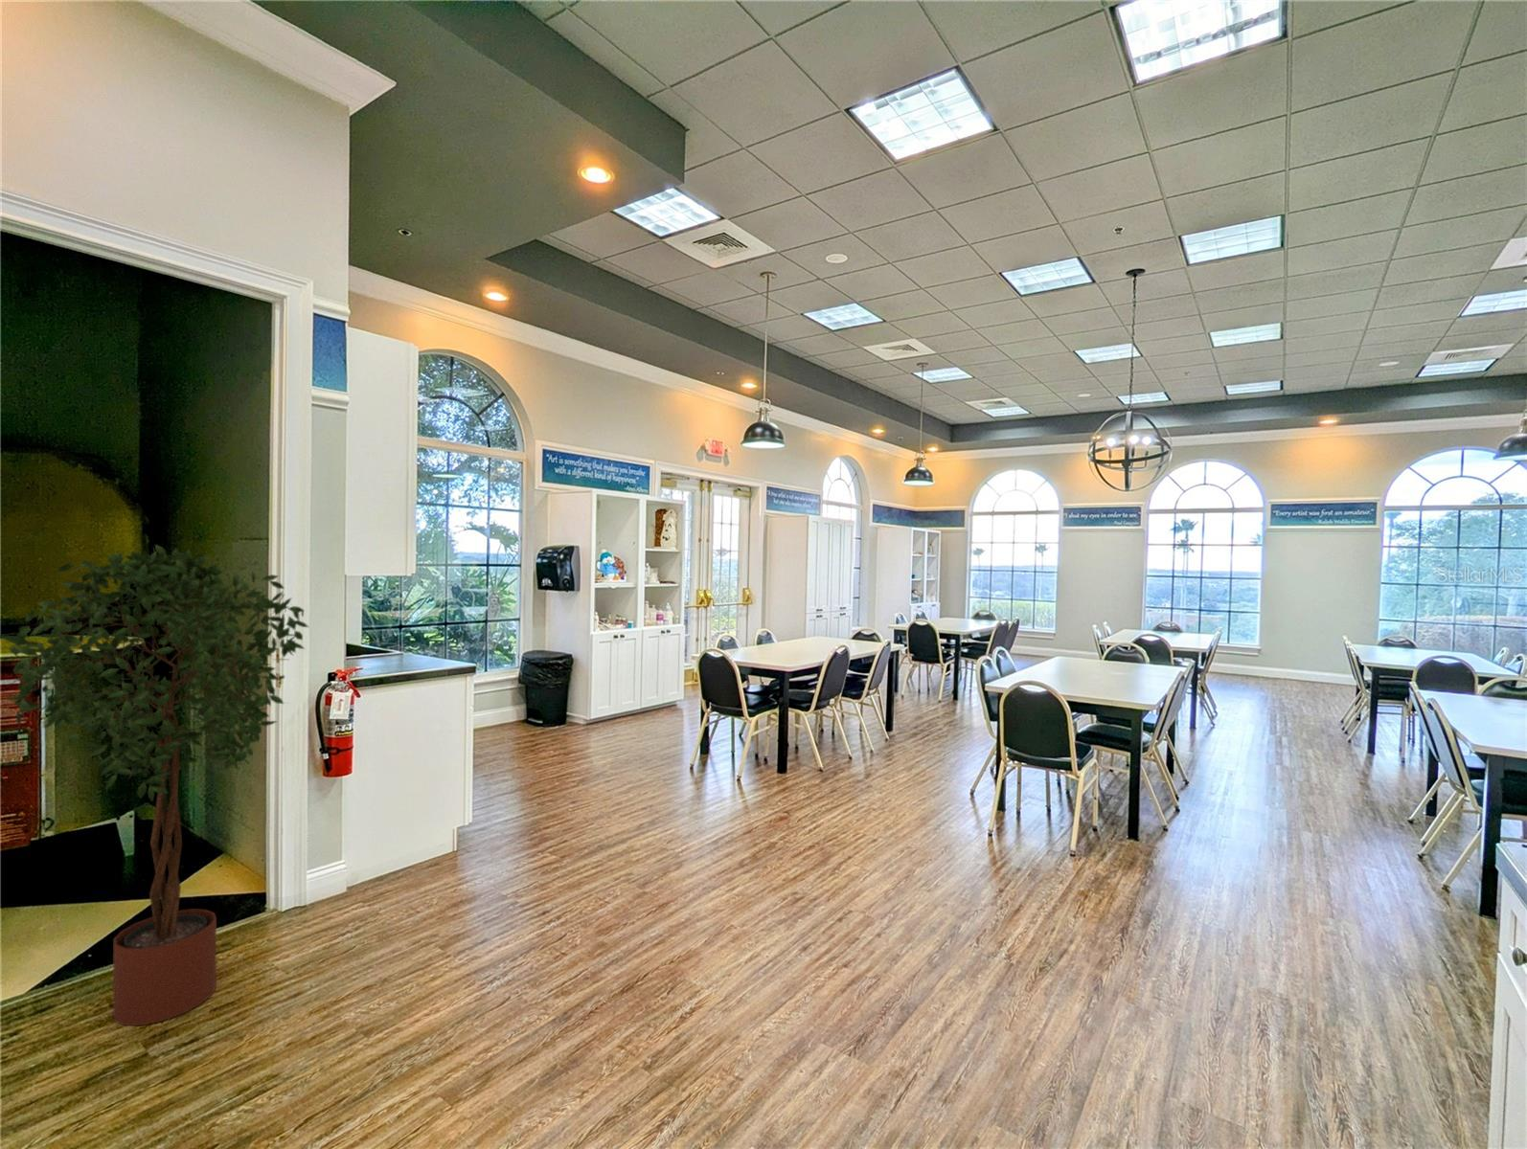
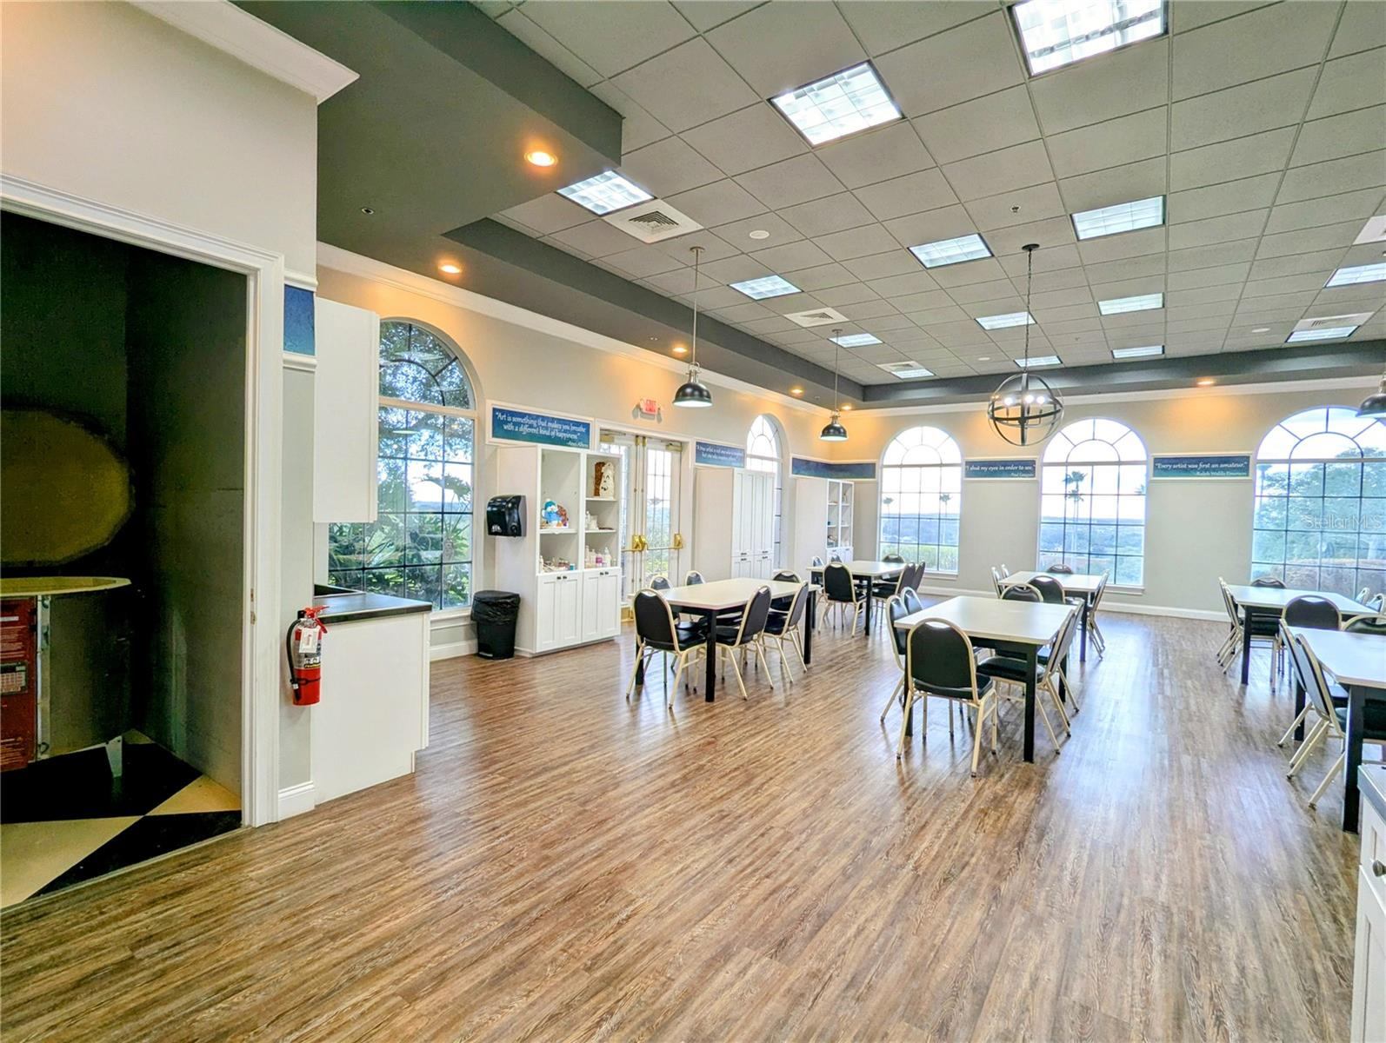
- potted tree (165, 780)
